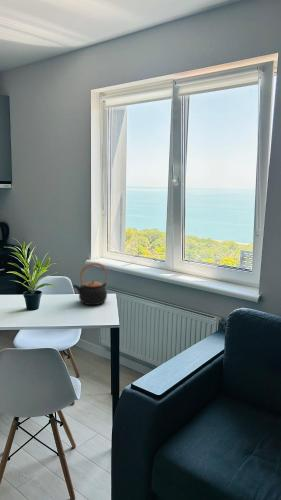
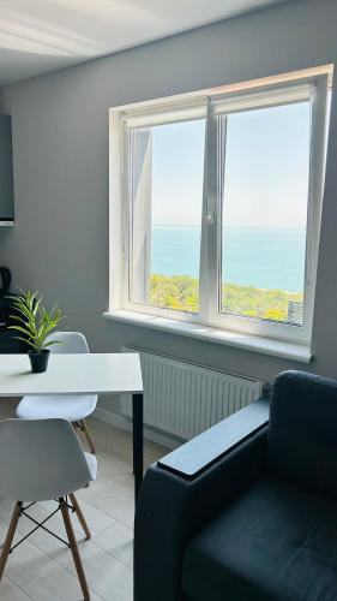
- teapot (90, 282)
